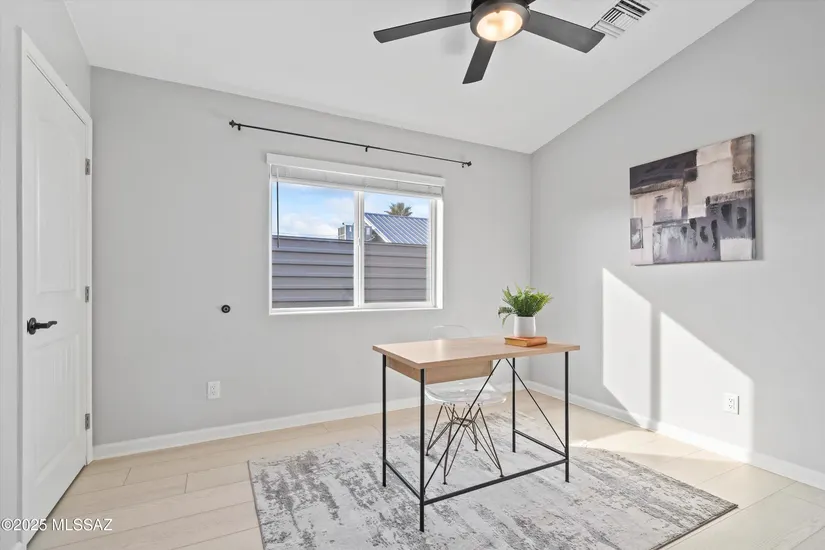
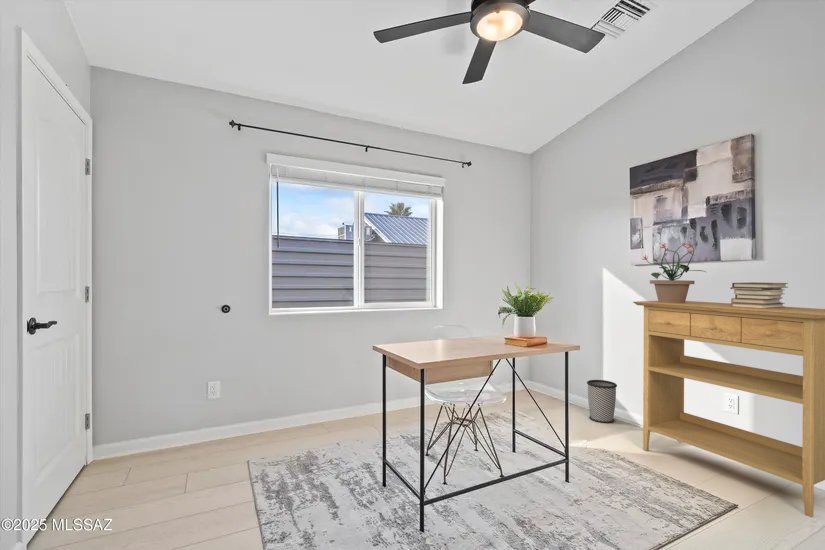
+ console table (730, 387)
+ book stack (759, 294)
+ wastebasket (601, 401)
+ potted plant (674, 272)
